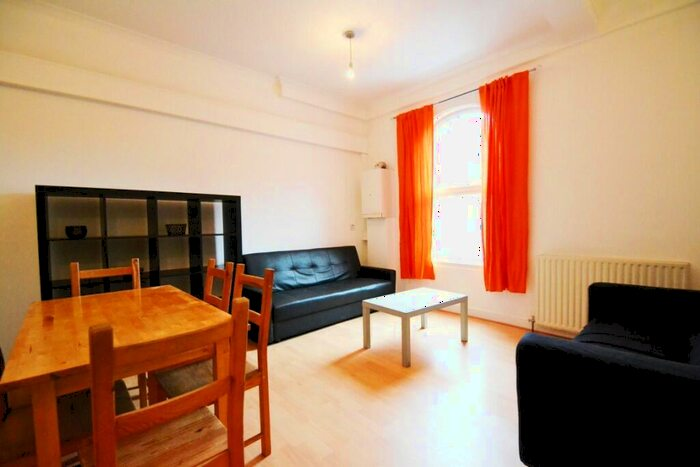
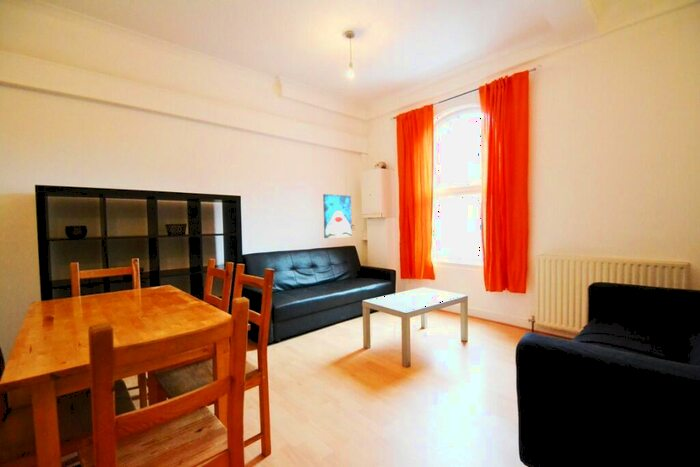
+ wall art (338, 216)
